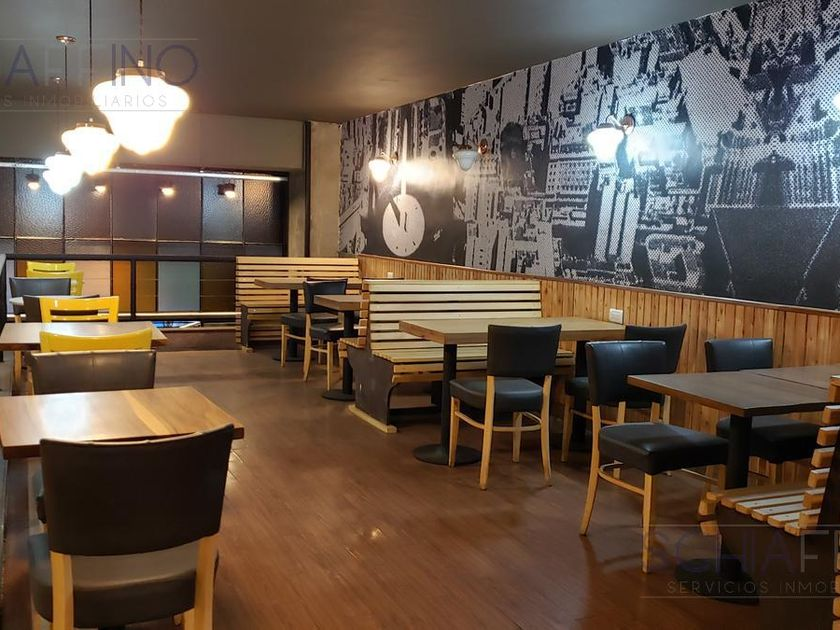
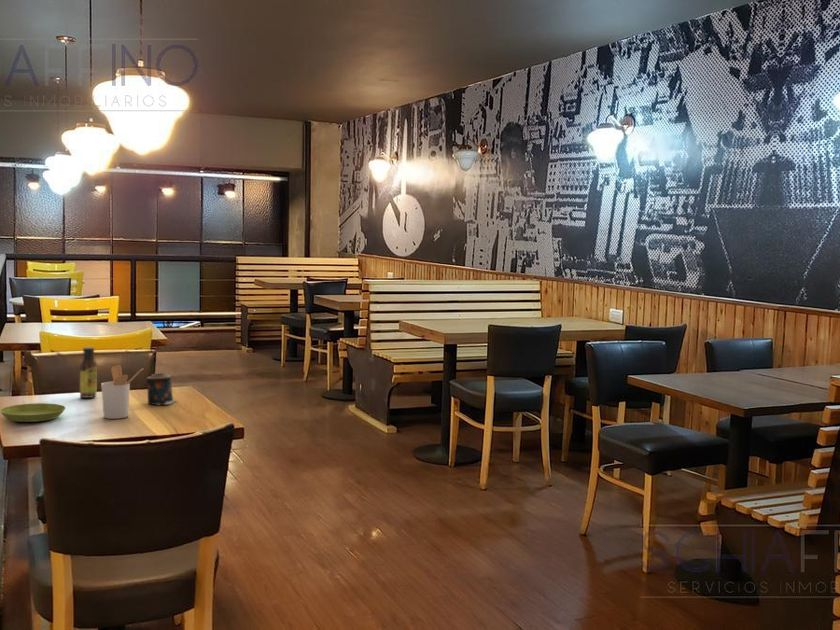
+ utensil holder (123, 391)
+ saucer (33, 413)
+ candle (163, 387)
+ sauce bottle (88, 372)
